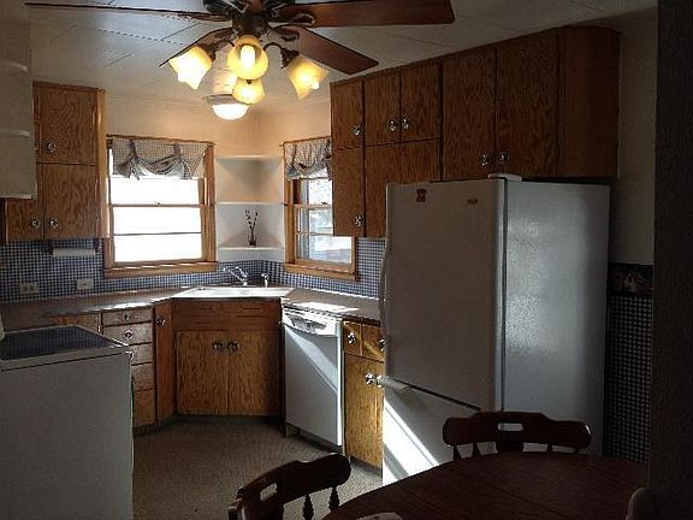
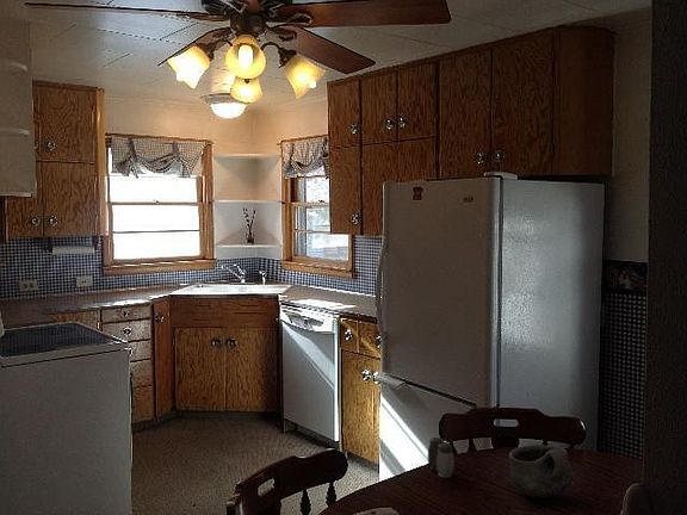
+ salt and pepper shaker (440, 455)
+ bowl (543, 469)
